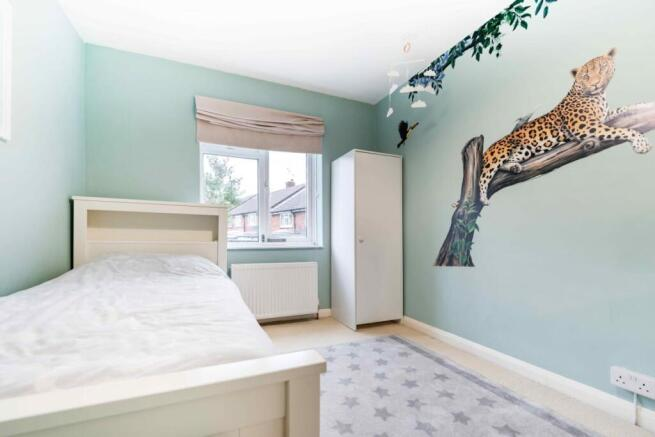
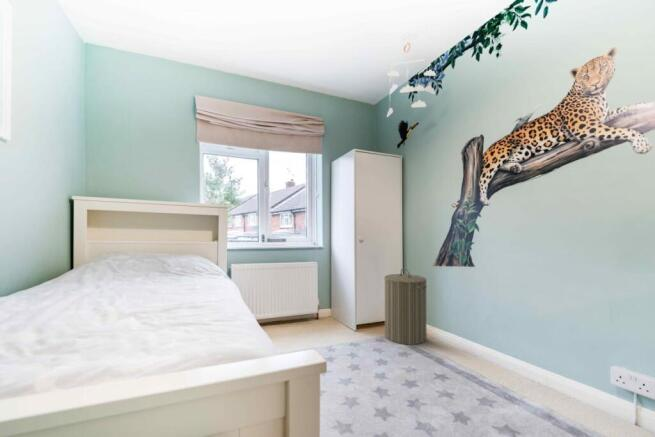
+ laundry hamper (405, 302)
